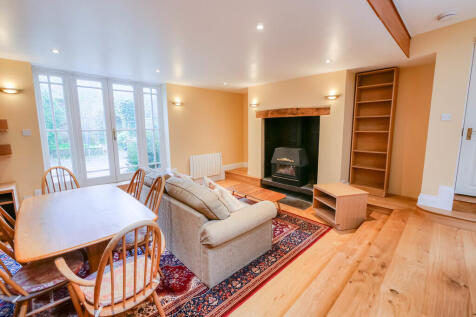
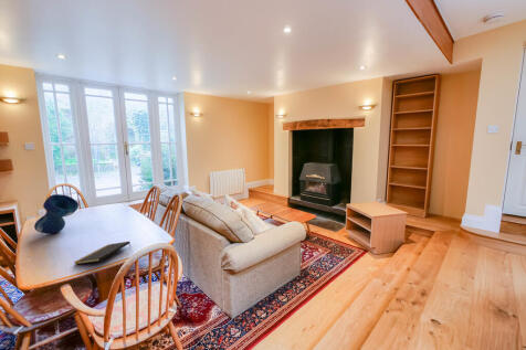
+ notepad (104, 252)
+ vase (56, 213)
